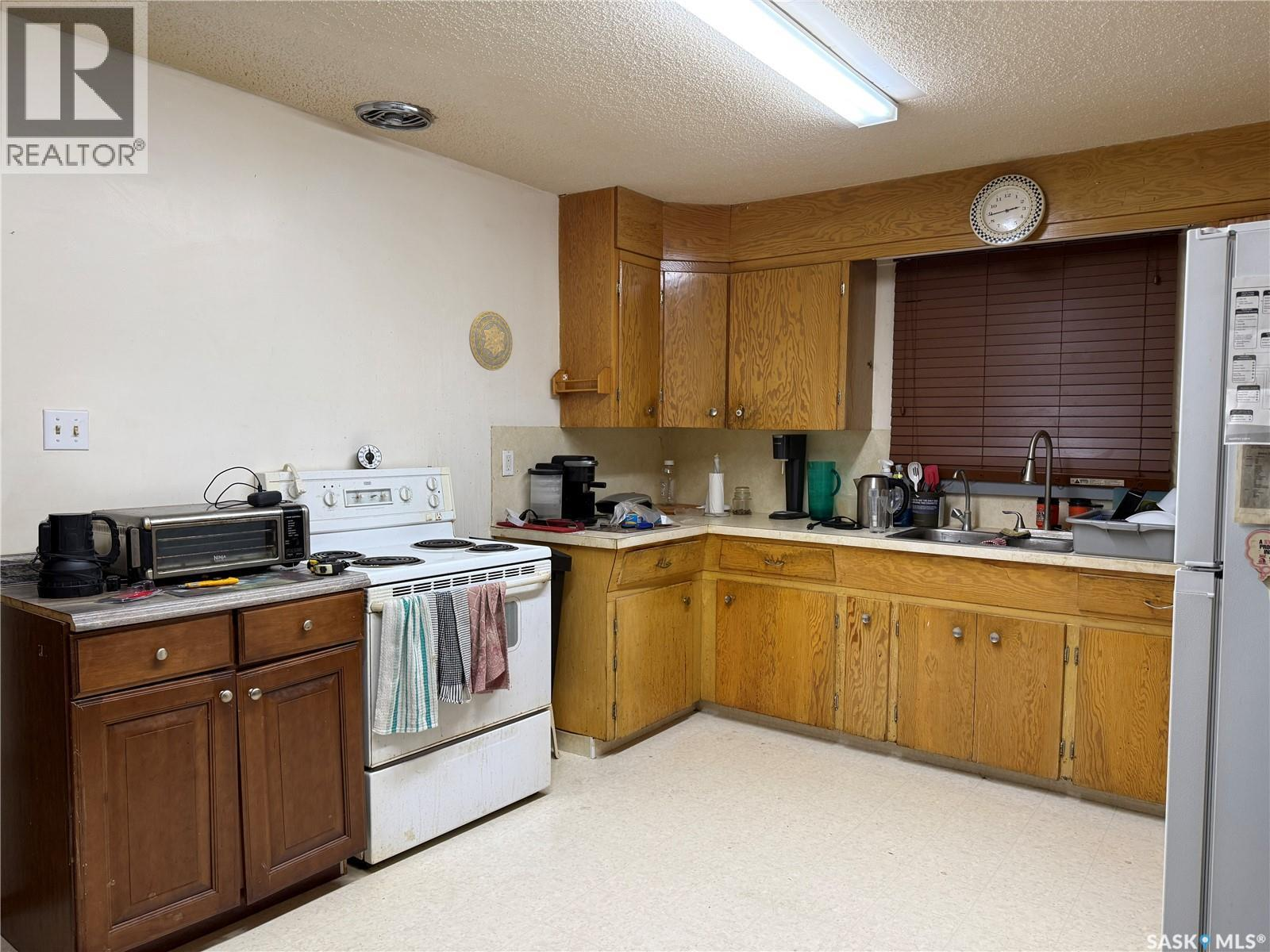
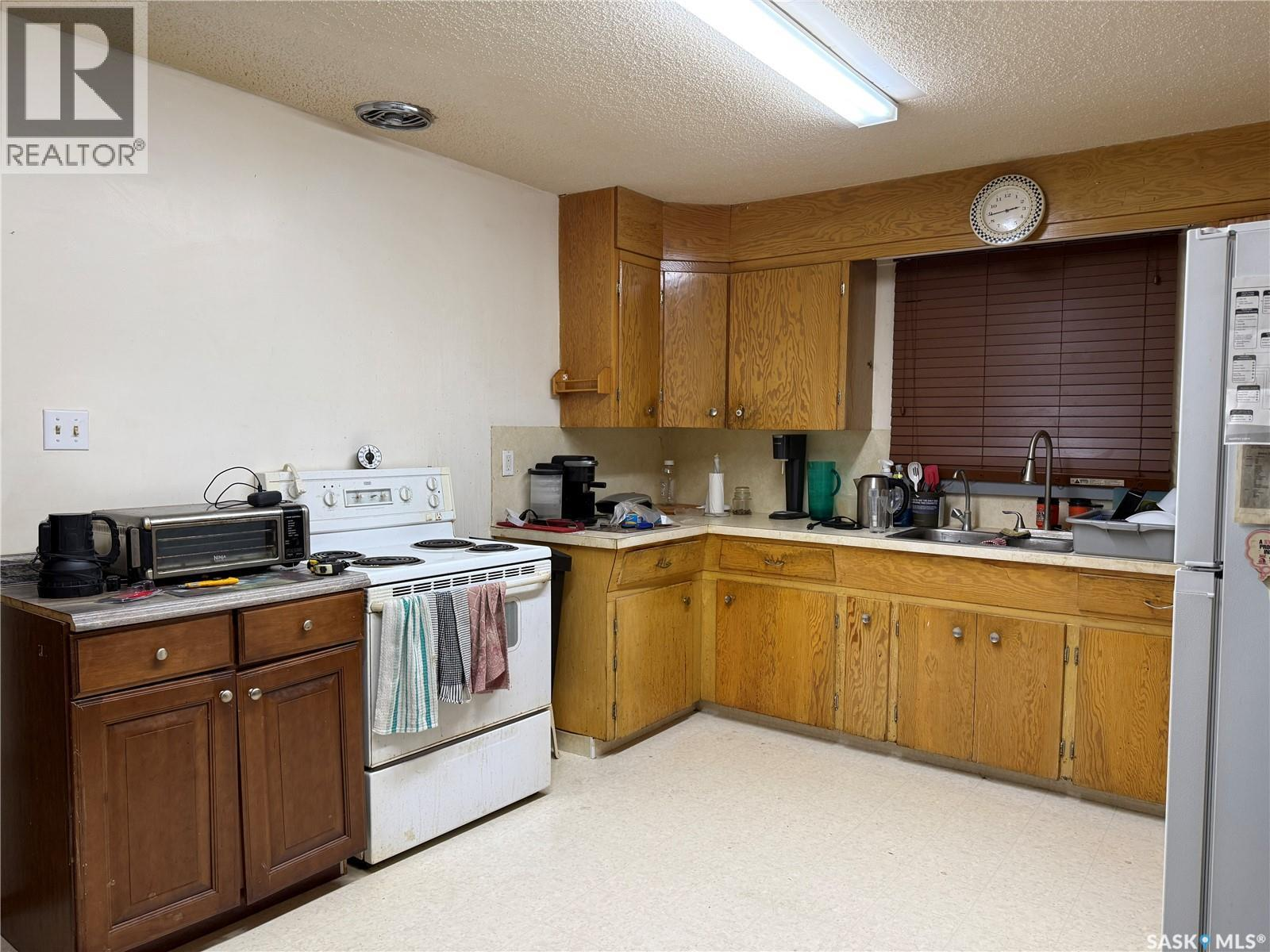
- decorative plate (493, 340)
